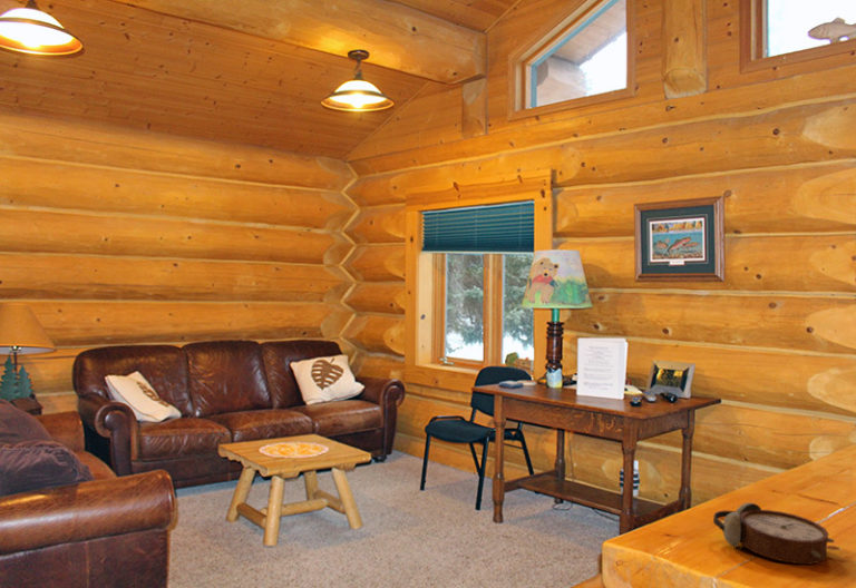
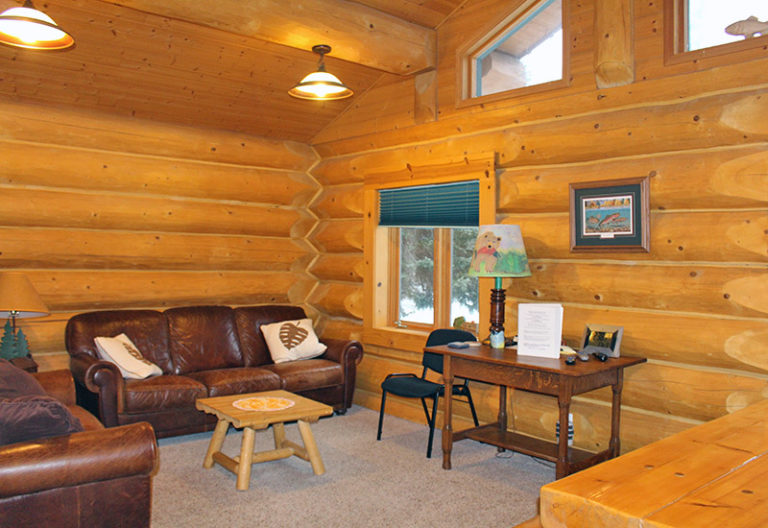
- alarm clock (768, 529)
